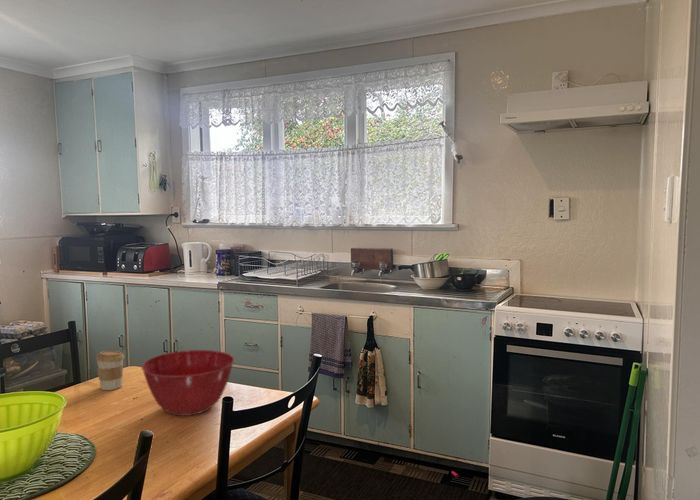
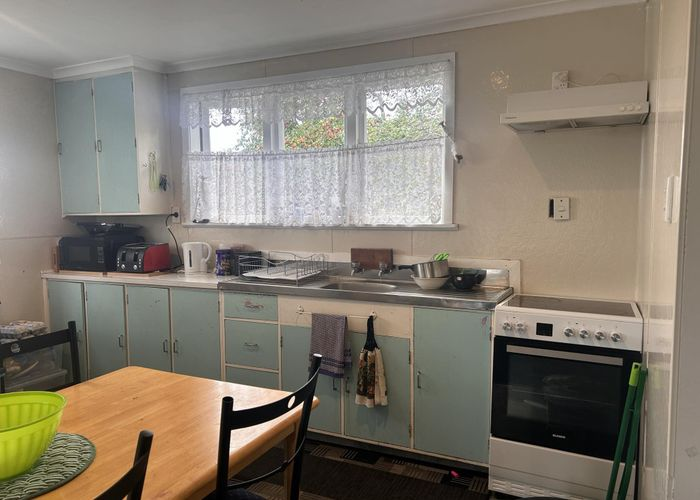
- mixing bowl (189, 384)
- coffee cup (110, 369)
